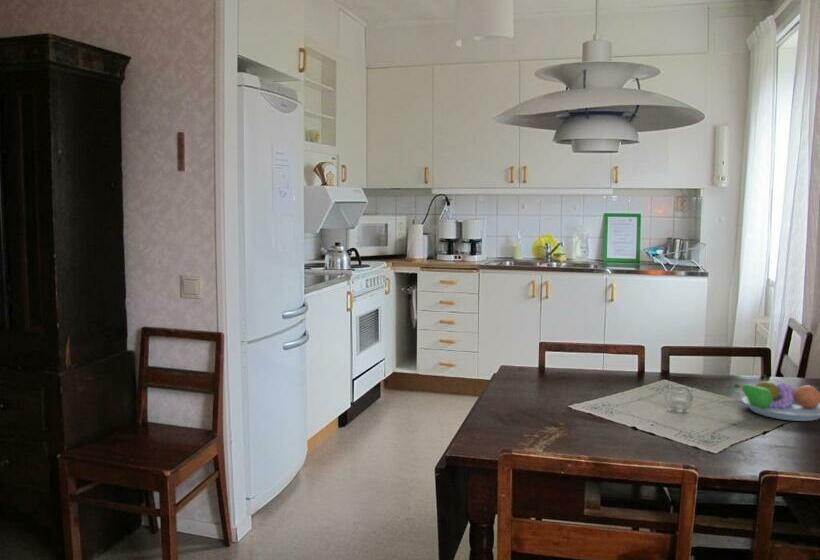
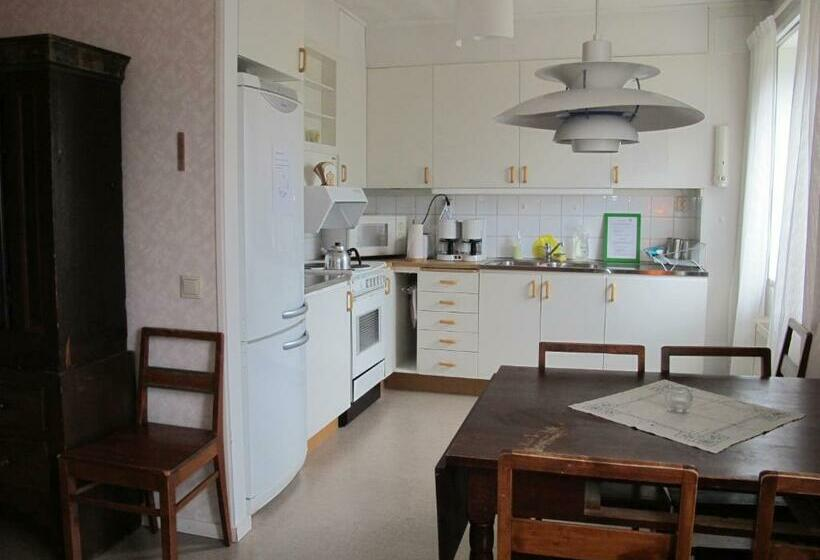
- fruit bowl (781, 396)
